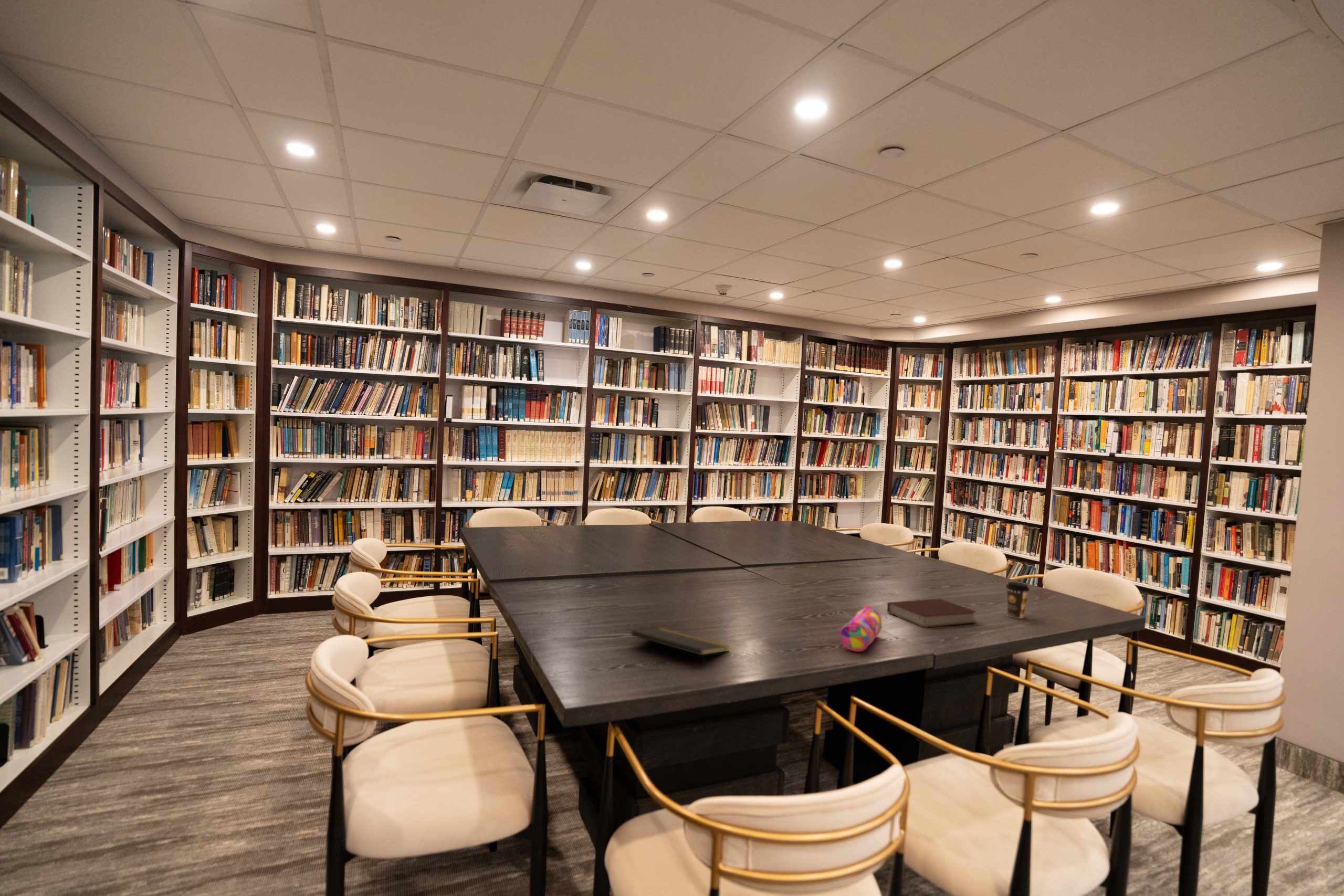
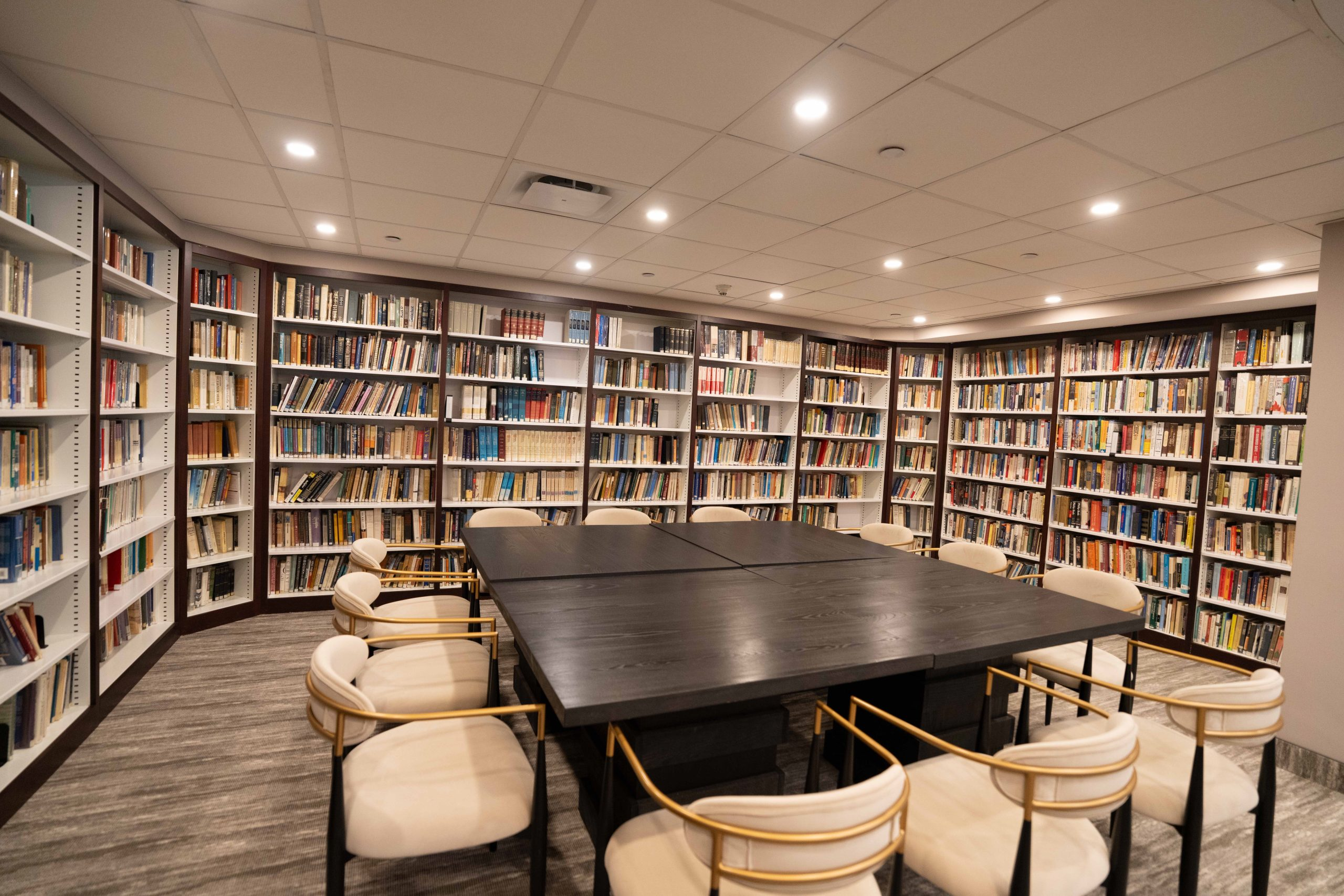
- pencil case (862, 628)
- coffee cup (1016, 600)
- book (931, 612)
- notepad (680, 640)
